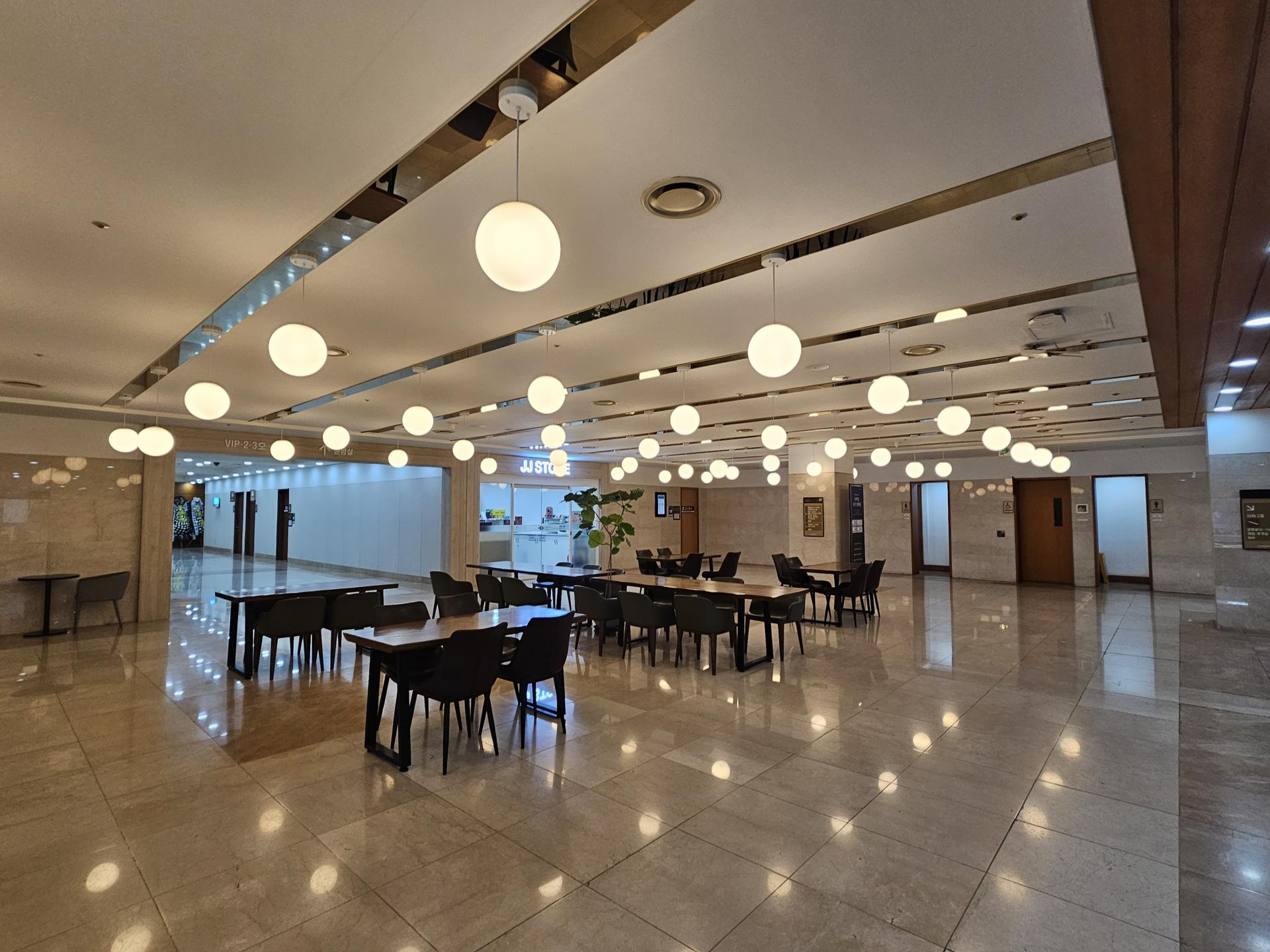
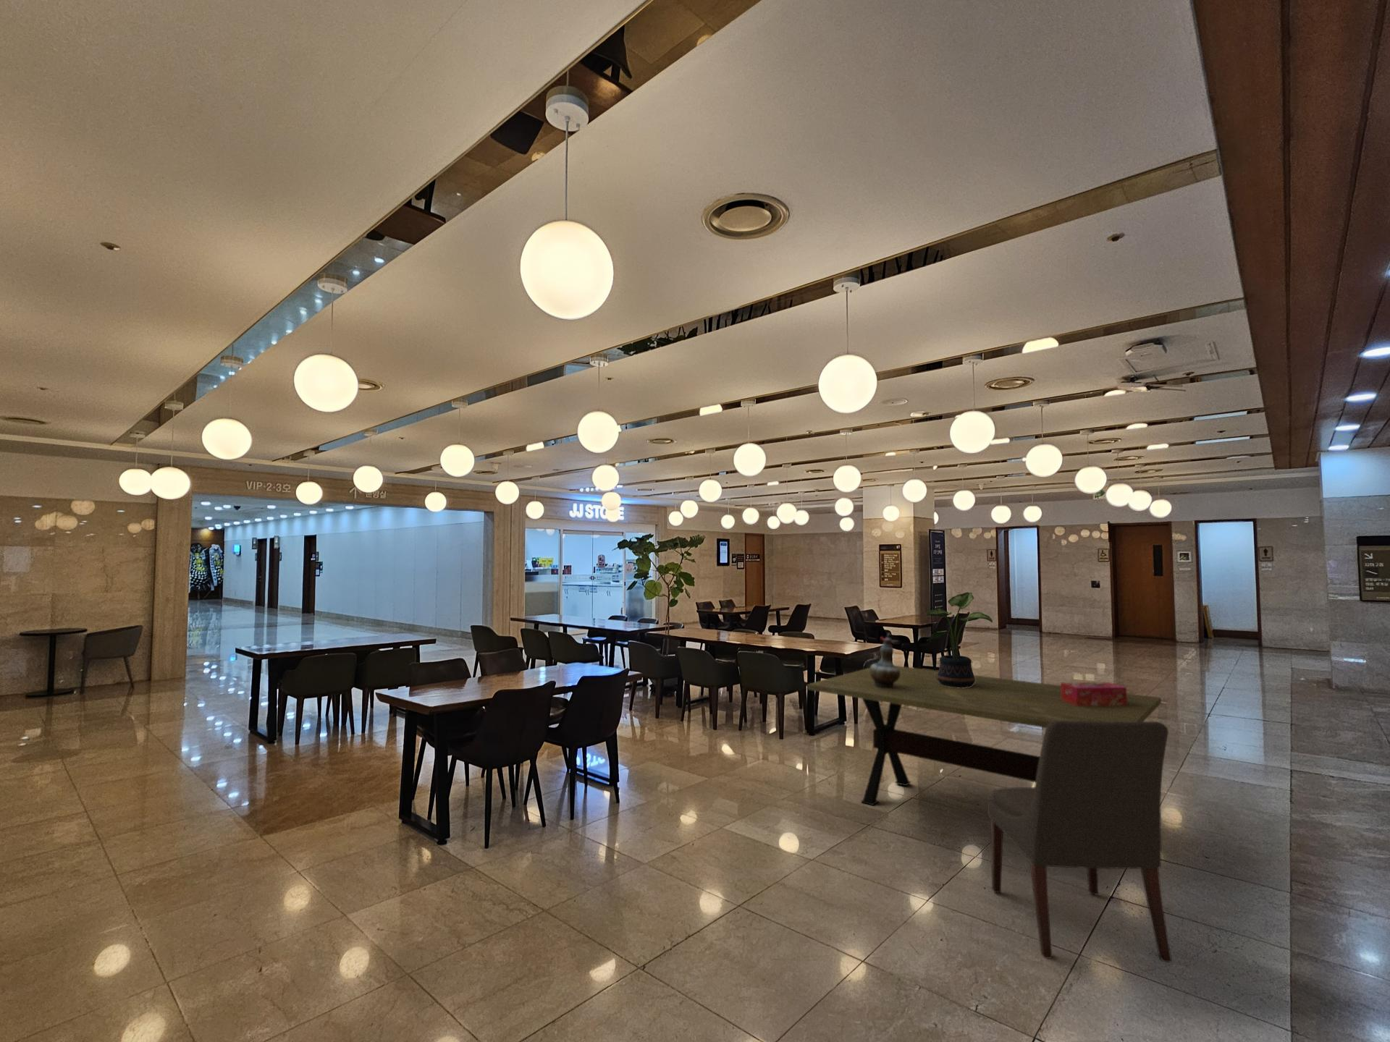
+ potted plant (958, 639)
+ dining table (976, 753)
+ chair (1073, 814)
+ decorative vase (884, 659)
+ tissue box (1093, 693)
